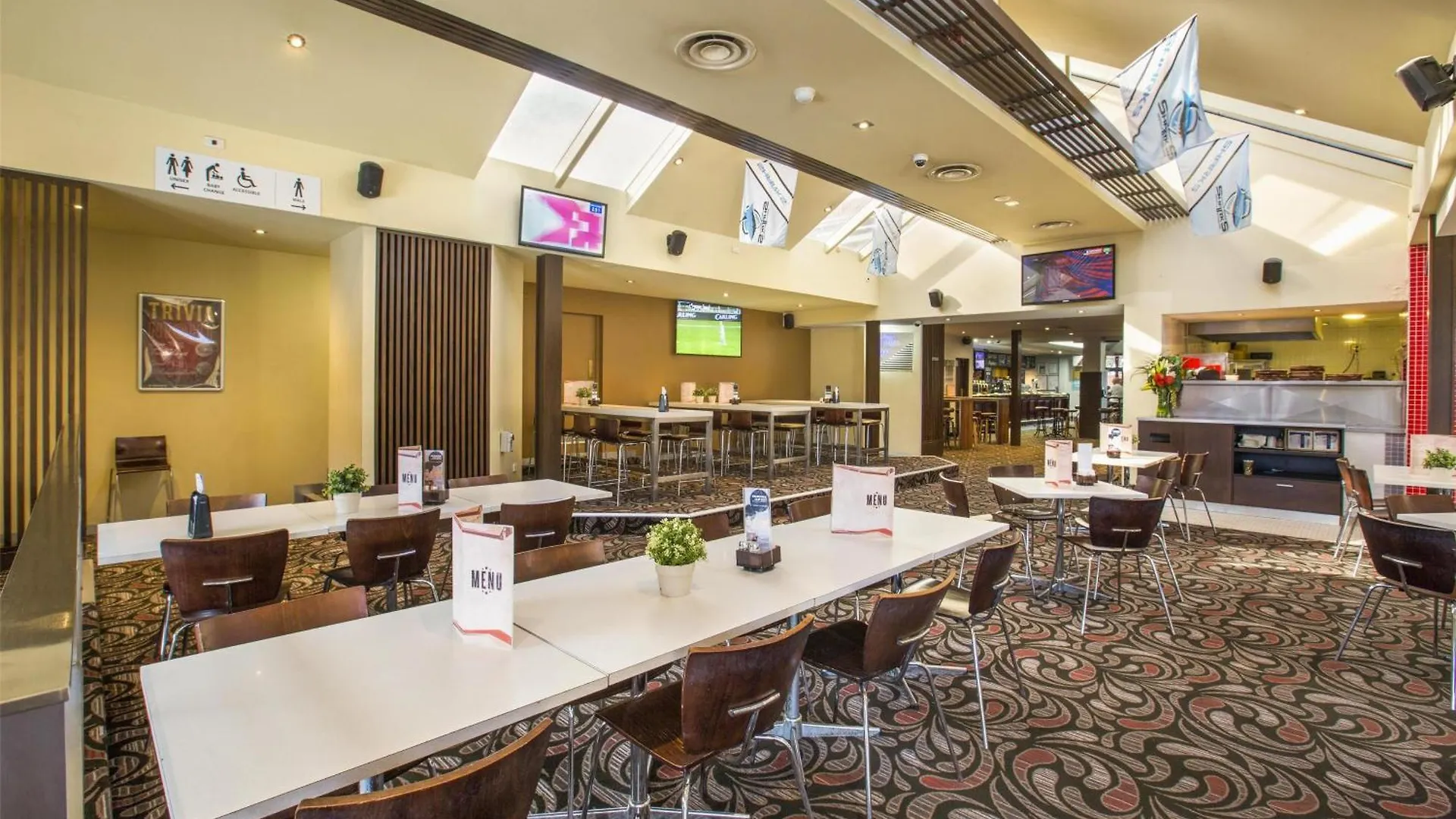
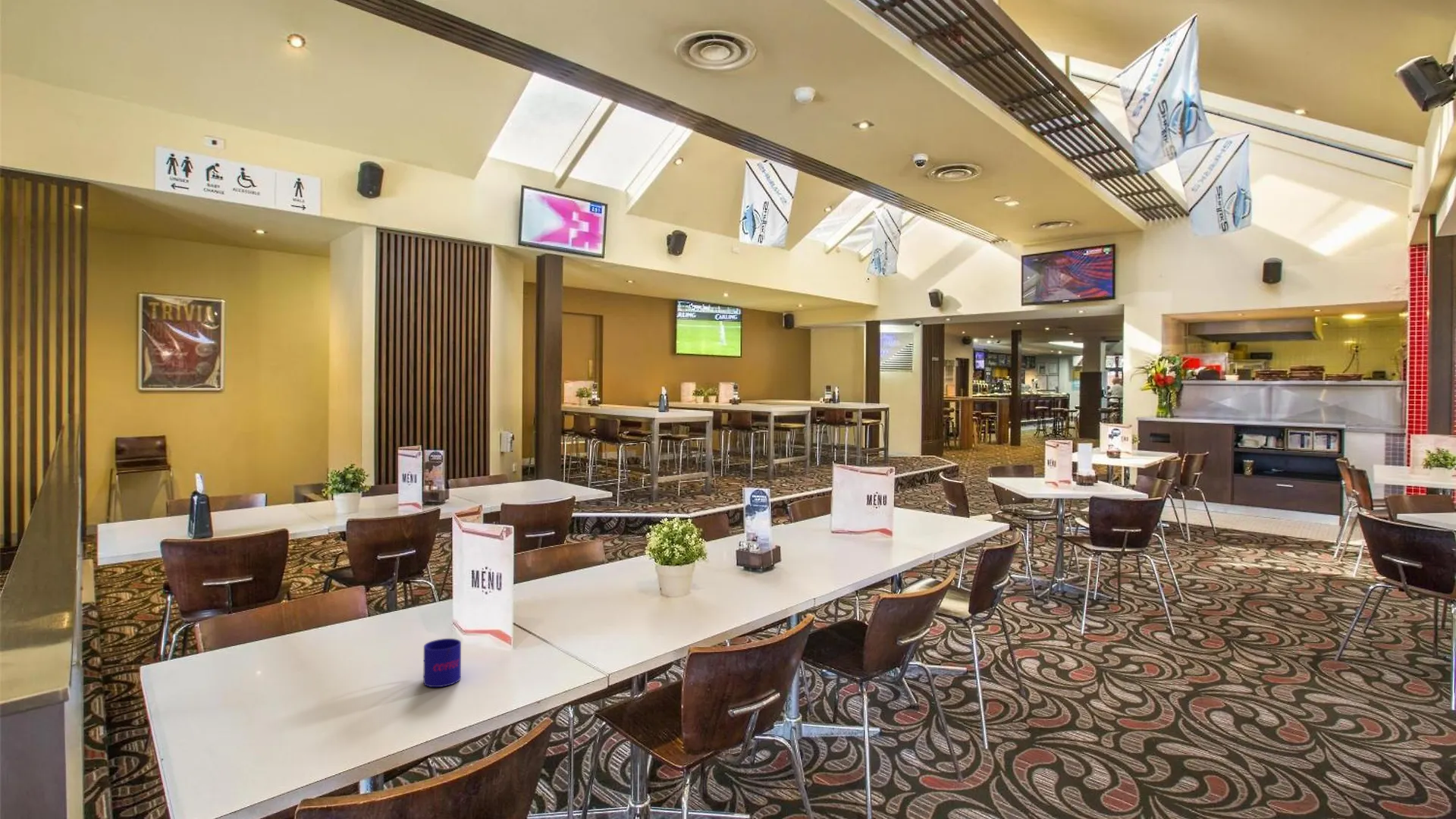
+ mug (439, 660)
